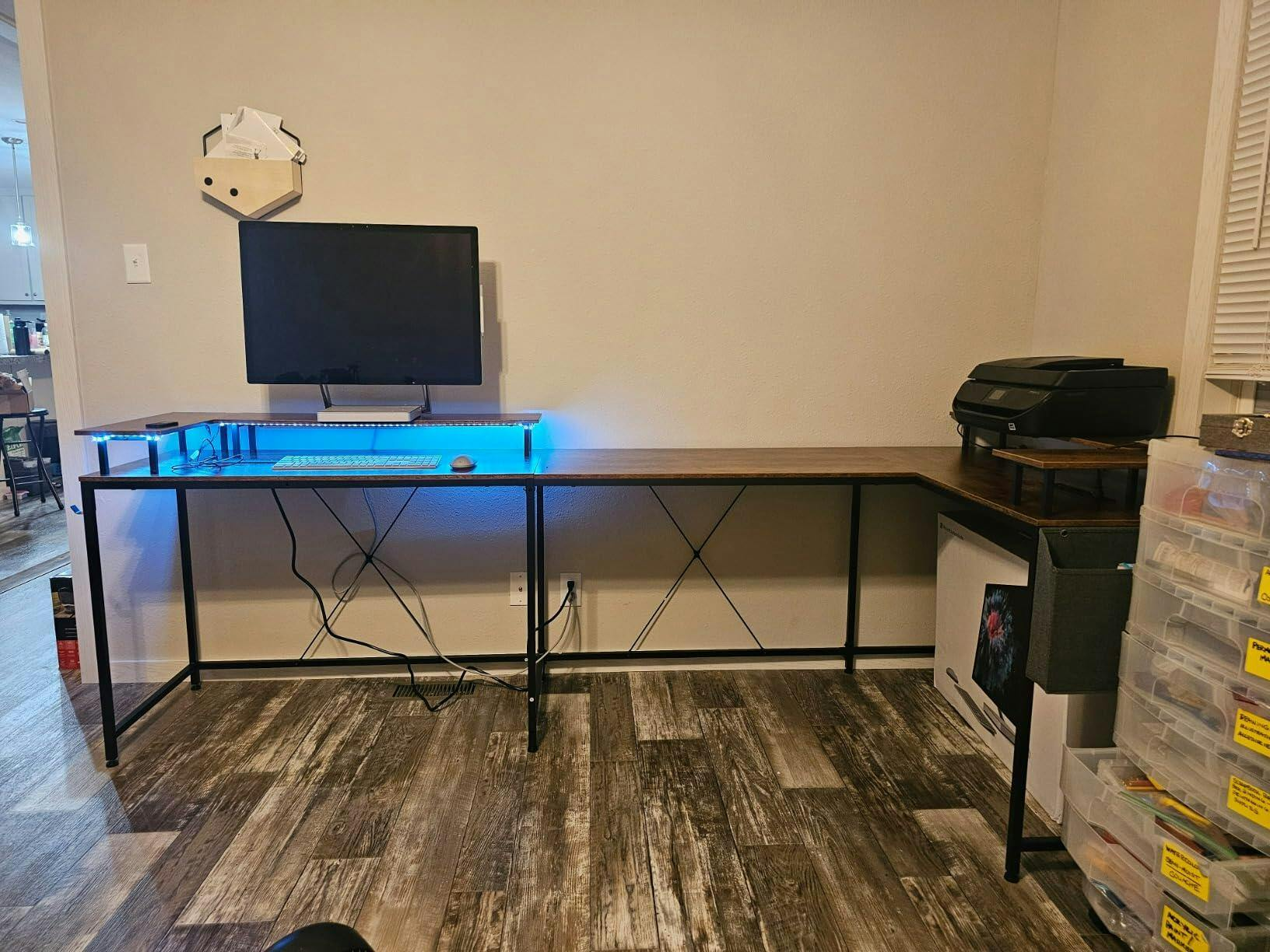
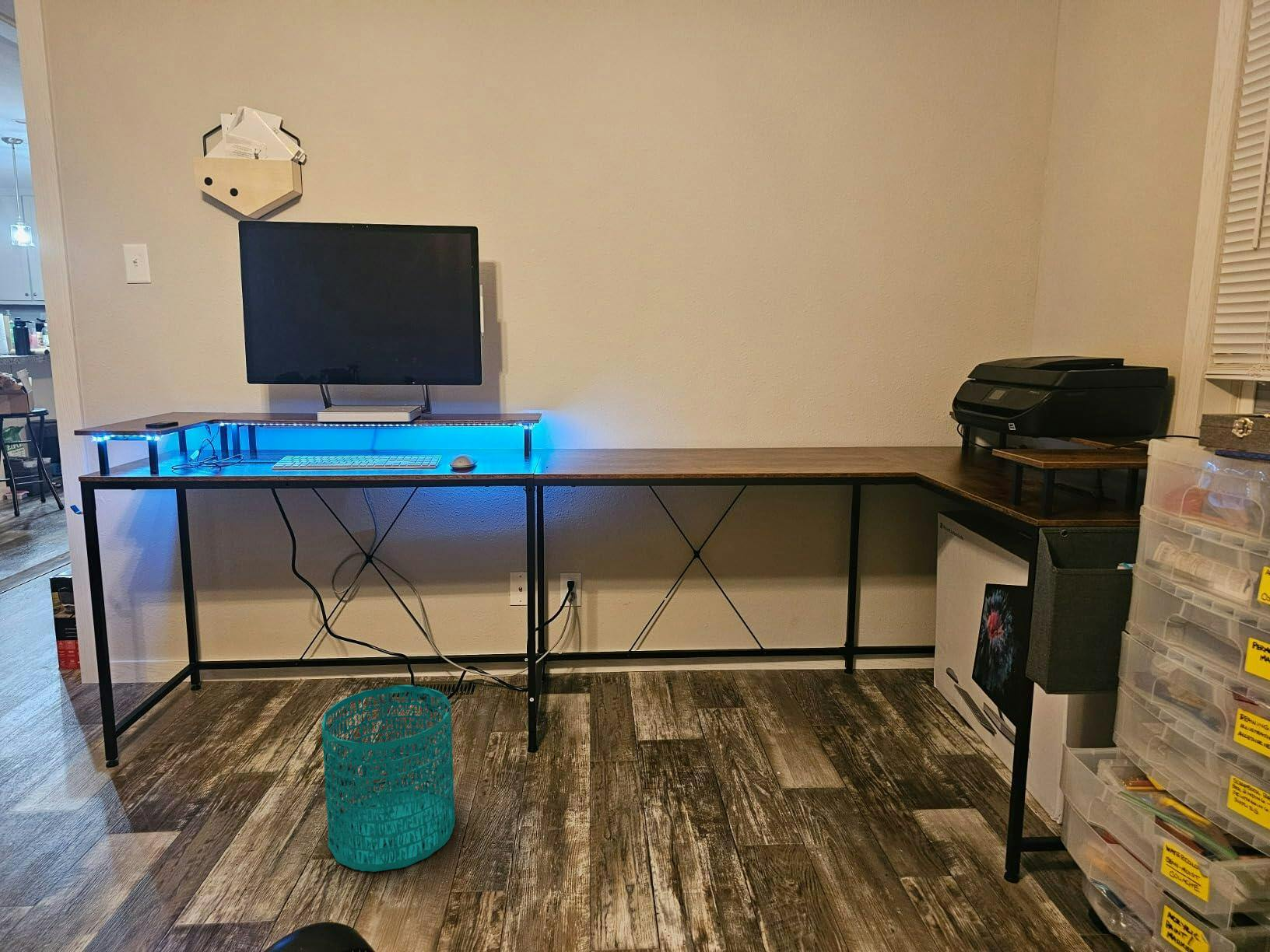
+ wastebasket (390, 772)
